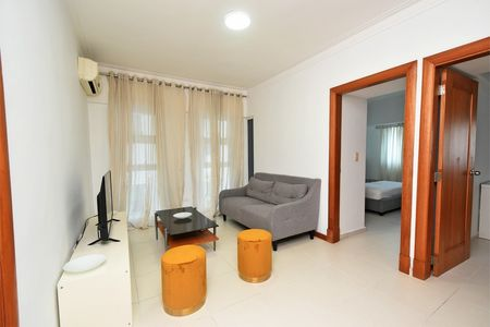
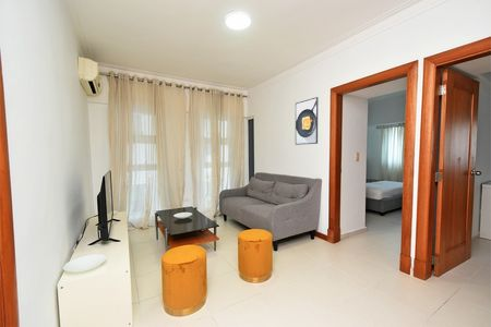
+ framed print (306, 122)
